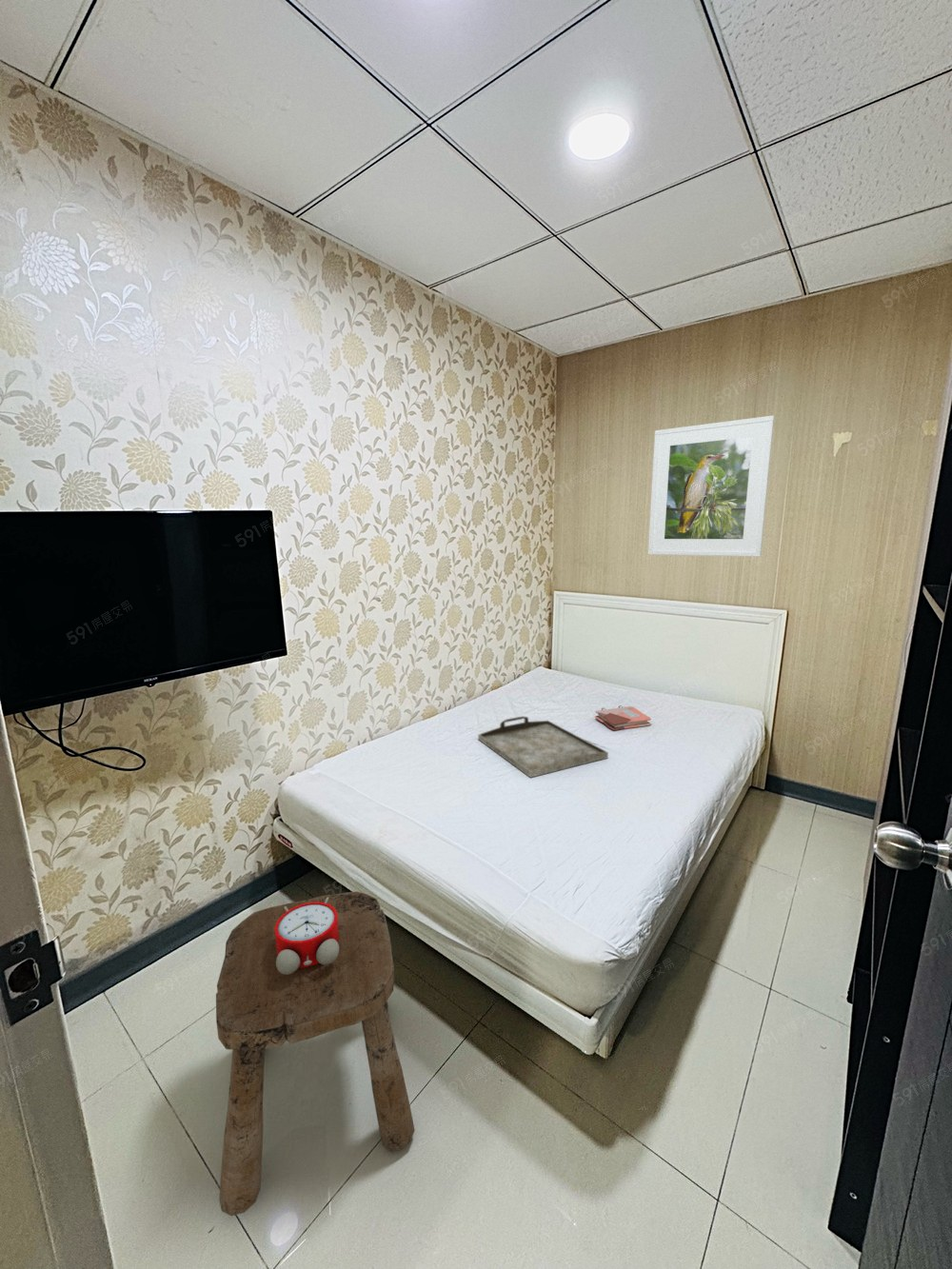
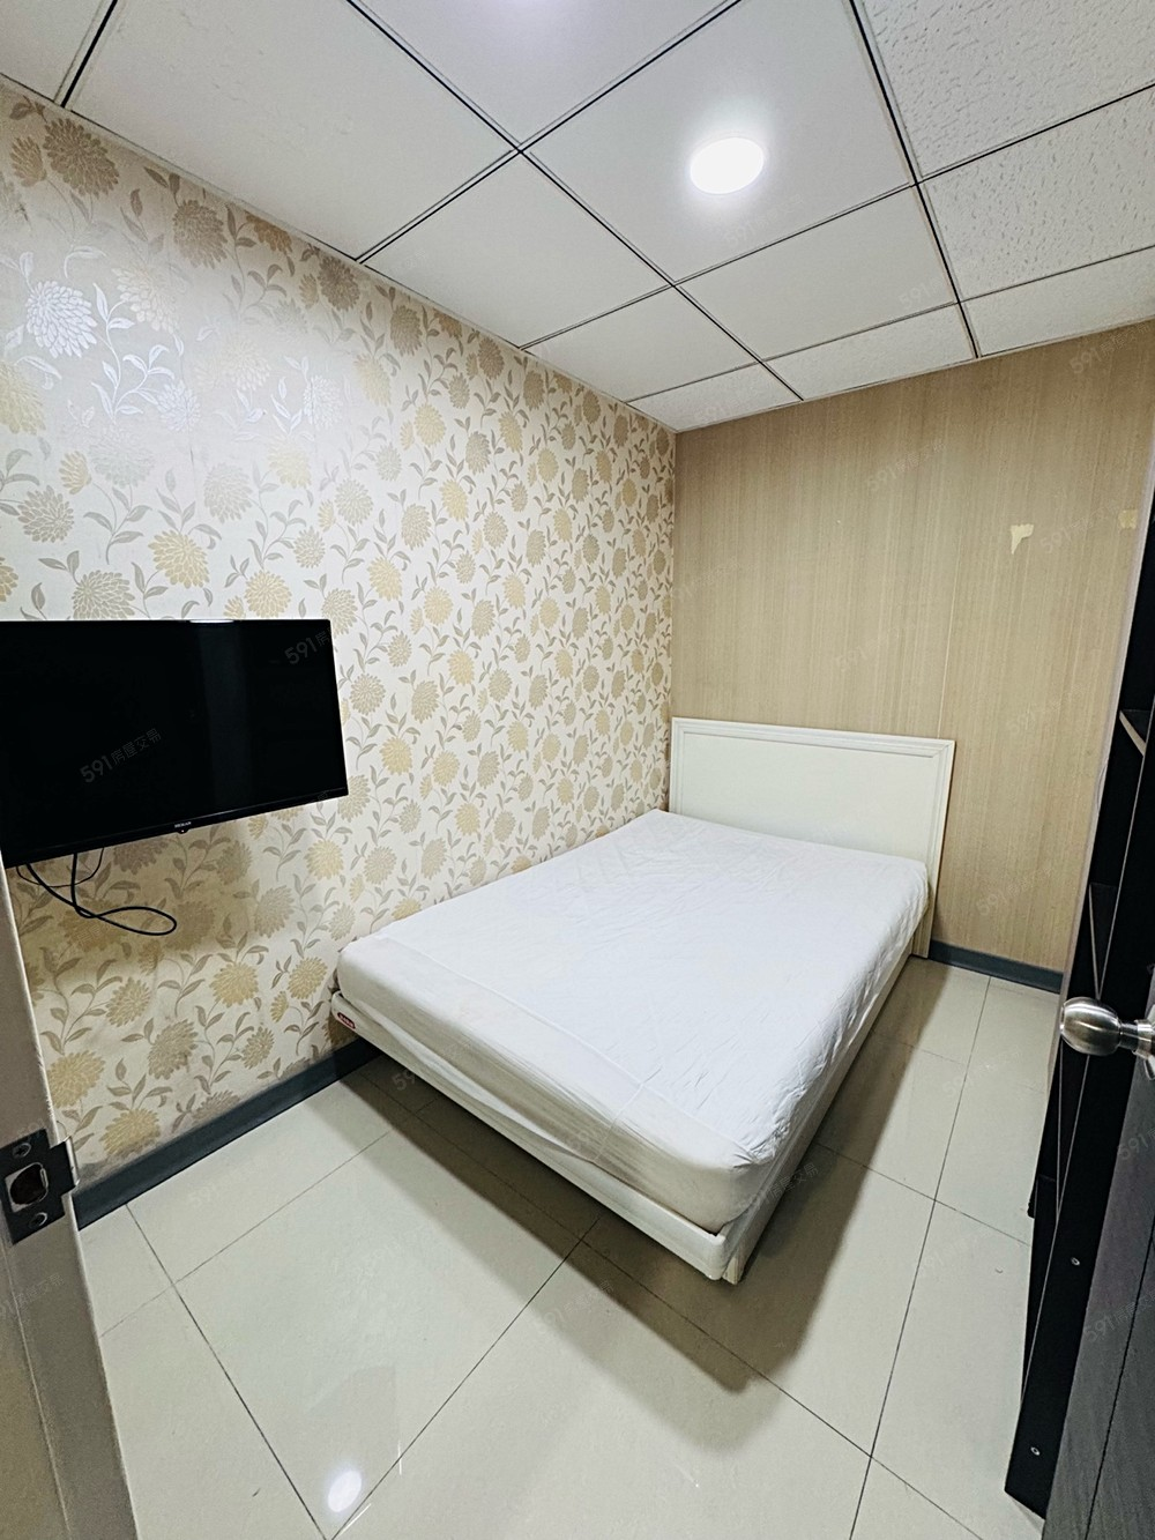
- serving tray (540, 740)
- phonebook (622, 717)
- alarm clock (307, 934)
- stool (313, 1022)
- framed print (705, 490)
